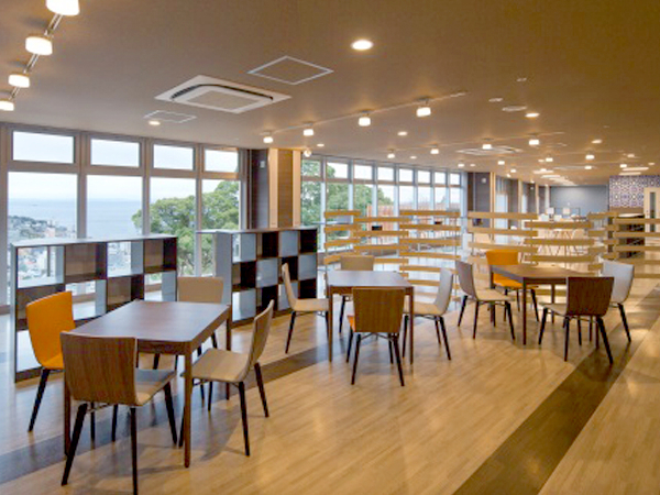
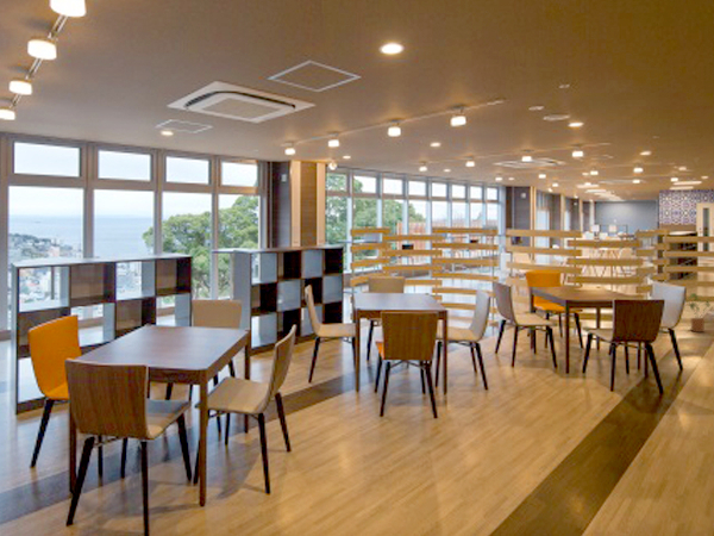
+ house plant (694, 312)
